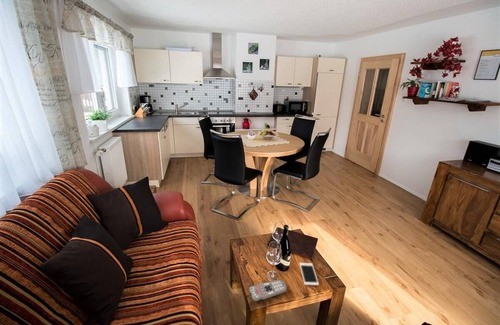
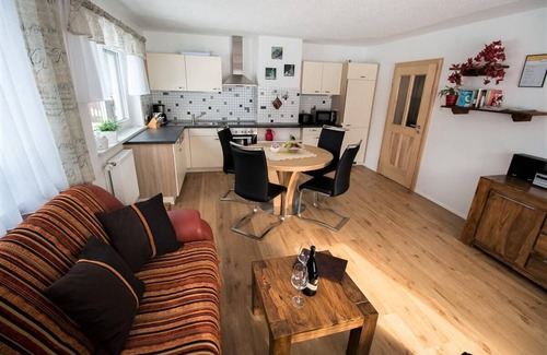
- remote control (268, 289)
- cell phone (308, 273)
